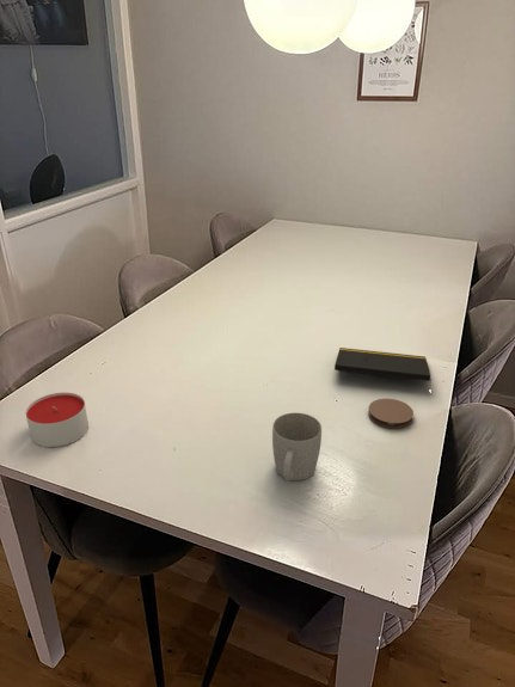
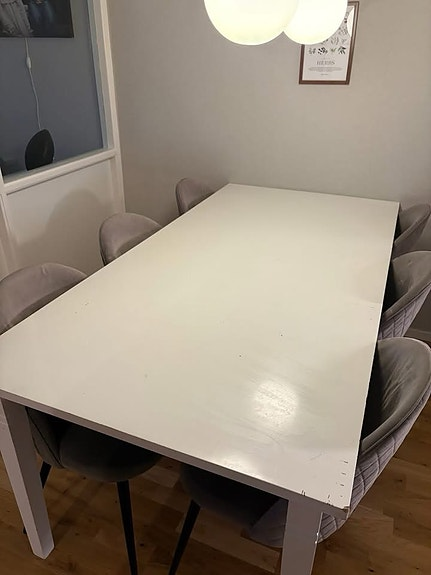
- candle (57, 417)
- mug (294, 453)
- notepad (381, 362)
- coaster (390, 412)
